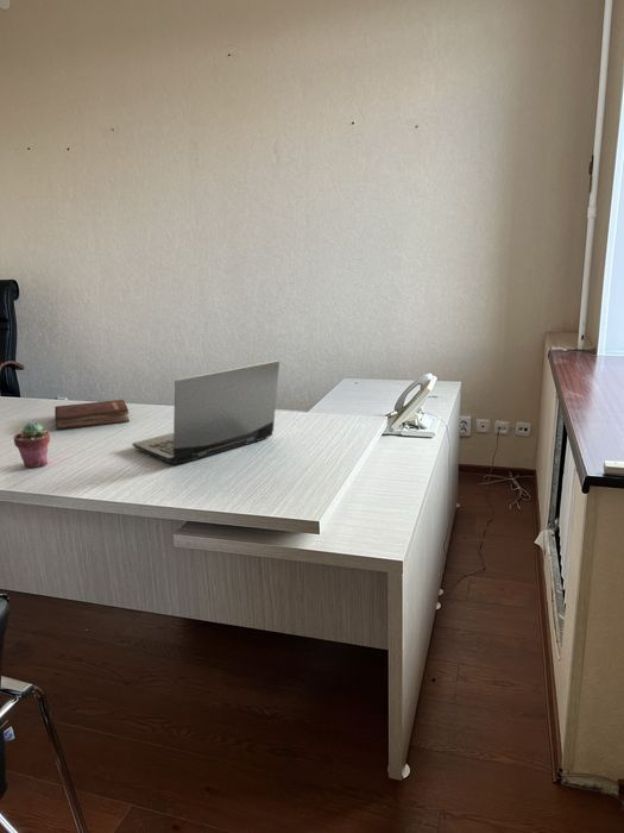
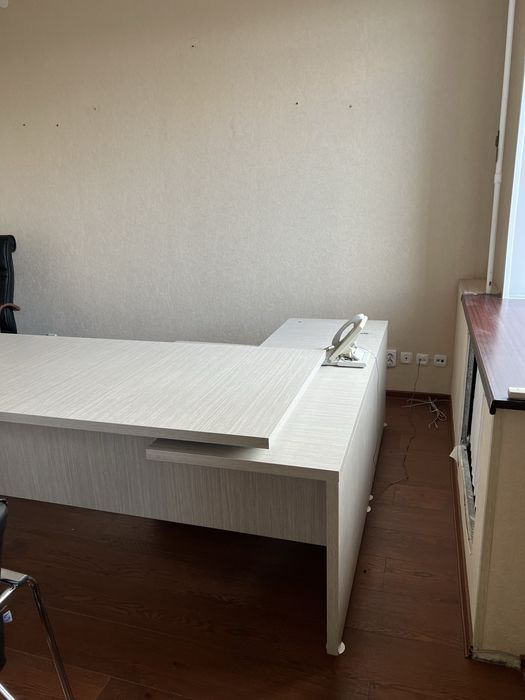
- potted succulent (32, 443)
- hardback book (90, 413)
- laptop computer (204, 405)
